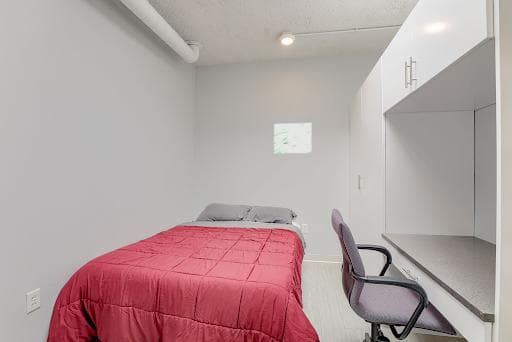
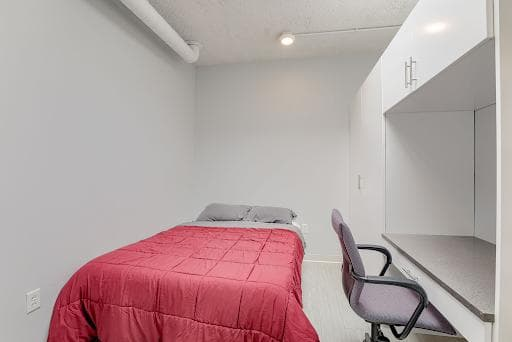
- wall art (292, 138)
